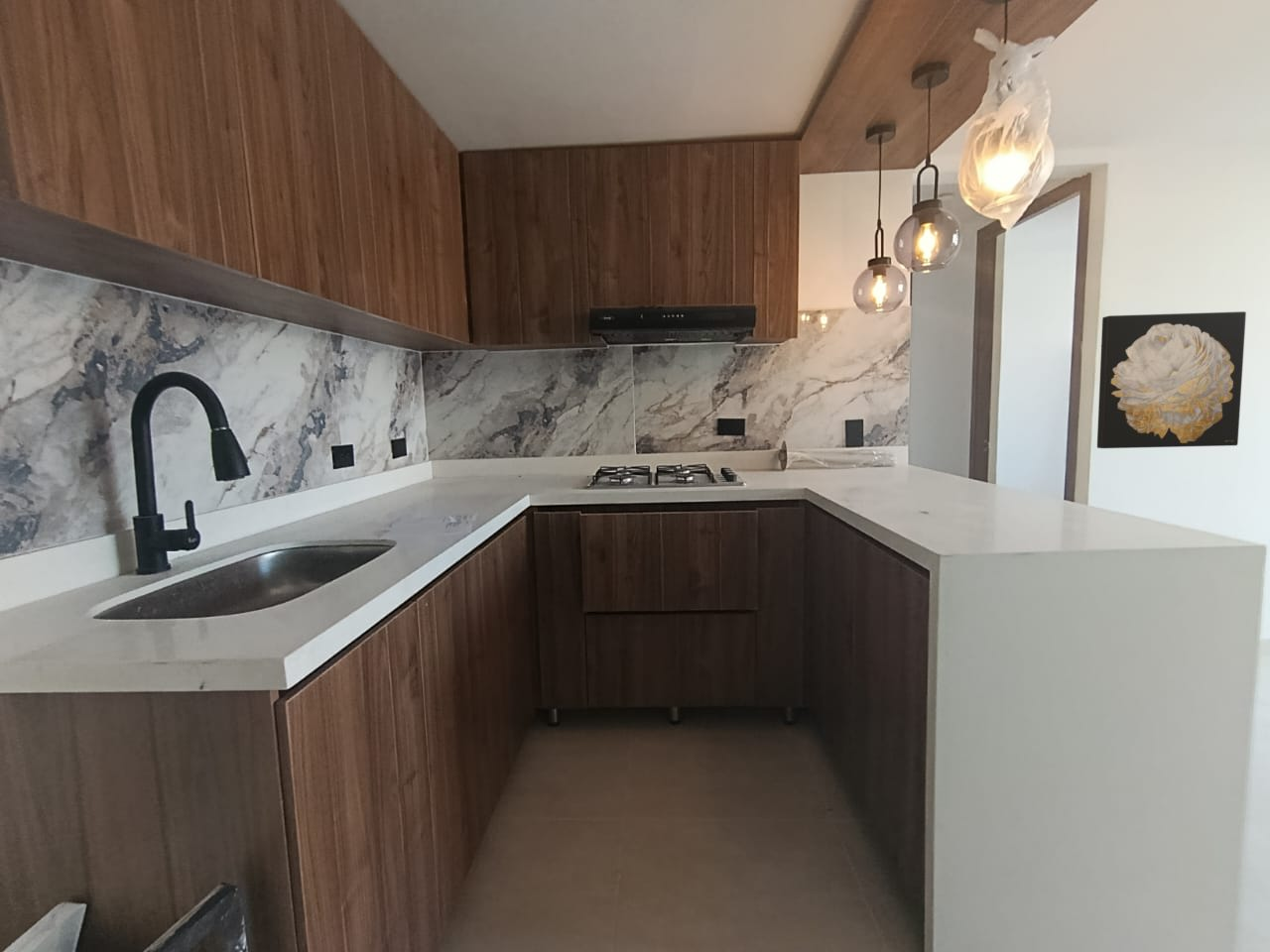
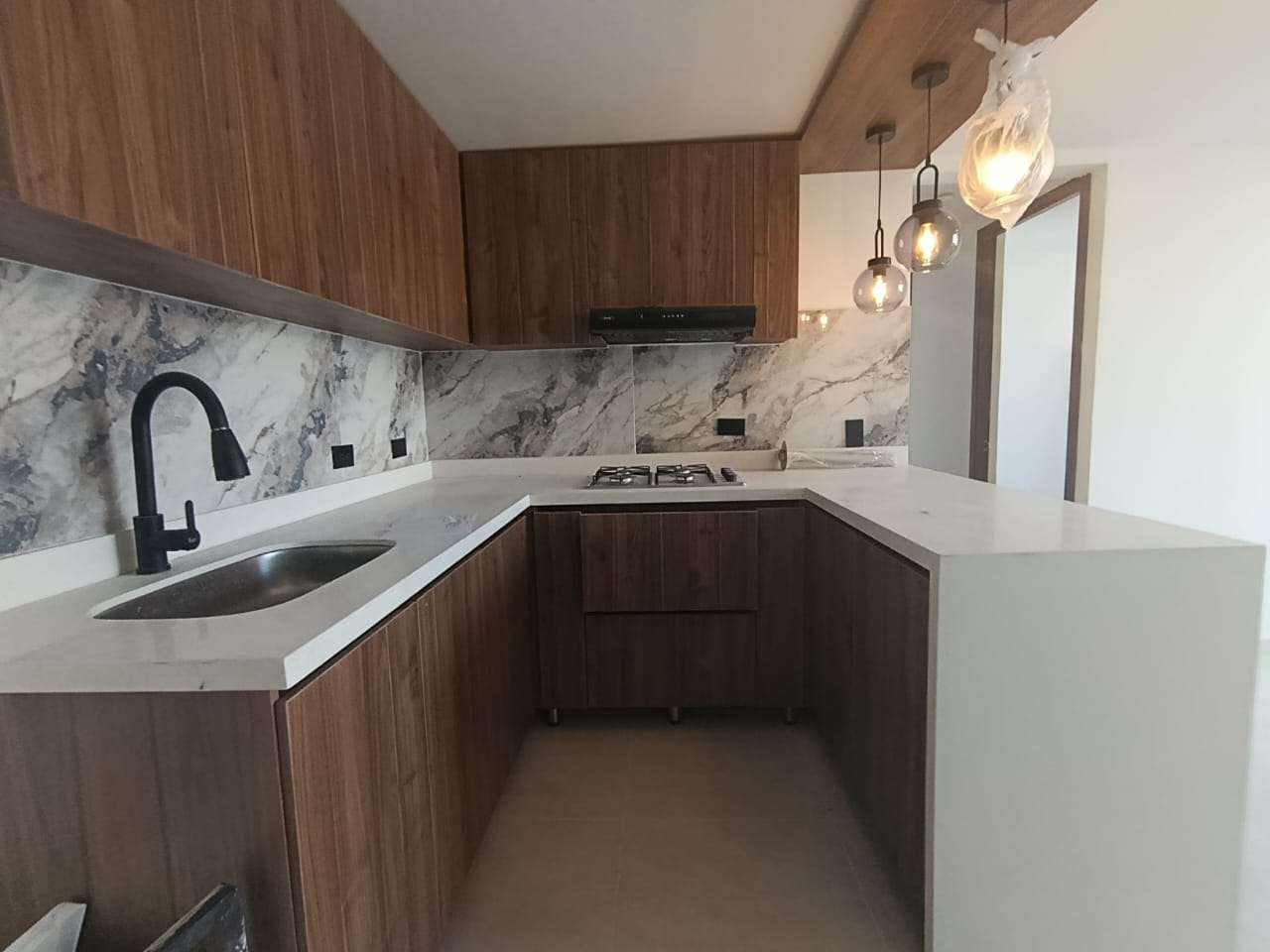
- wall art (1169, 381)
